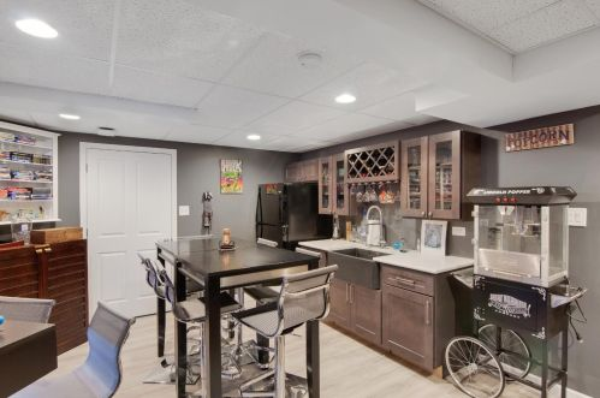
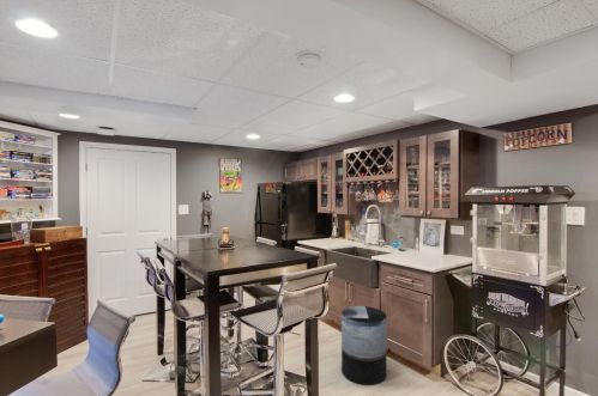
+ trash can (363, 342)
